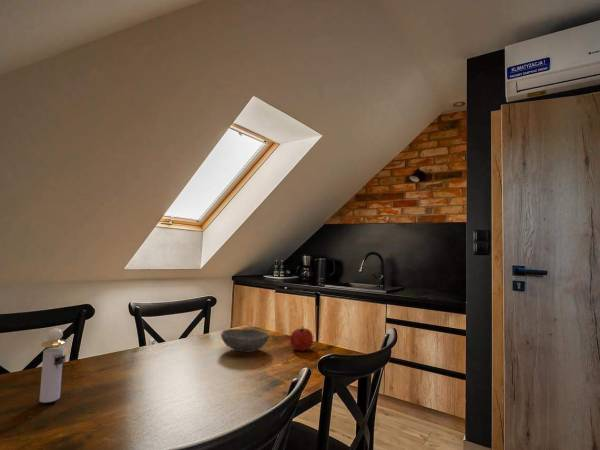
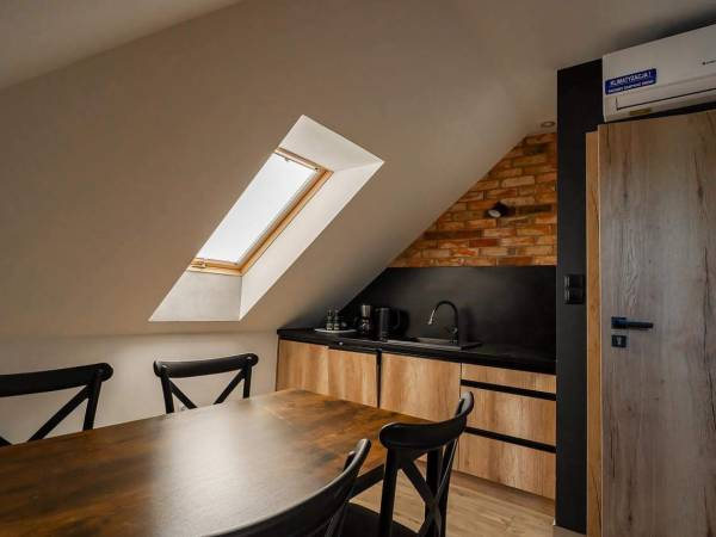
- perfume bottle (52, 364)
- apple (301, 338)
- bowl (244, 341)
